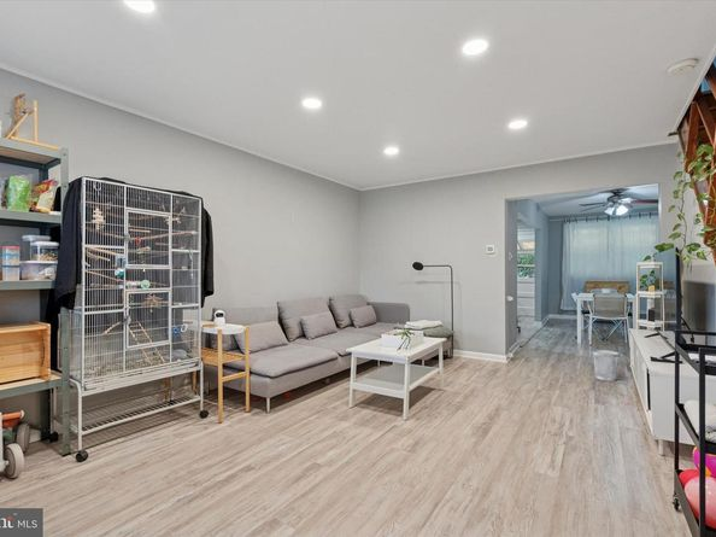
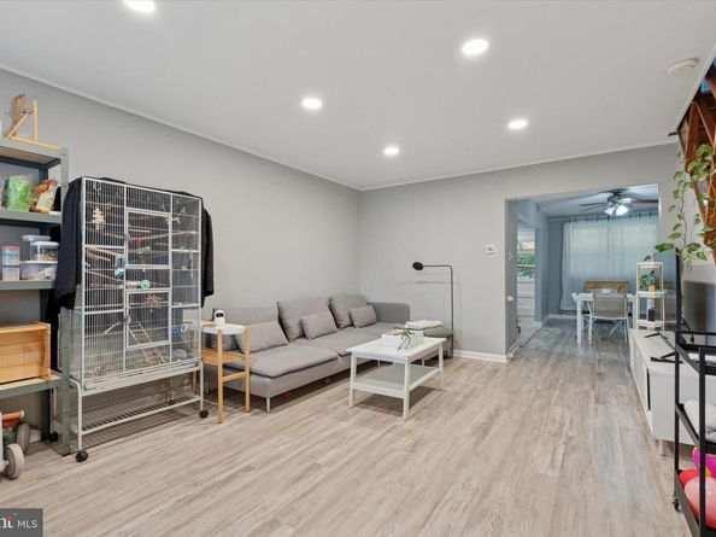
- wastebasket (605, 364)
